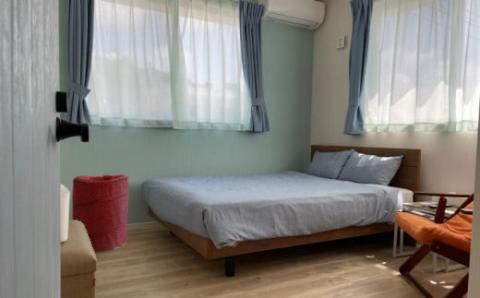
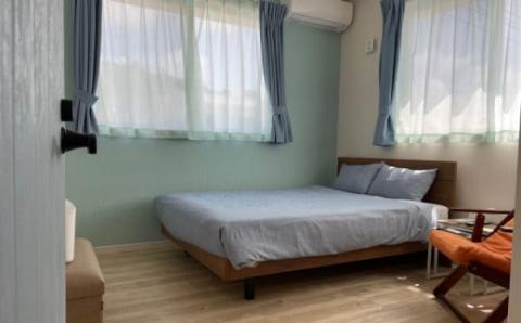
- laundry hamper (101, 208)
